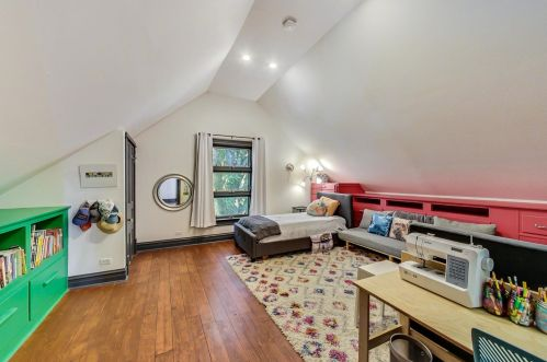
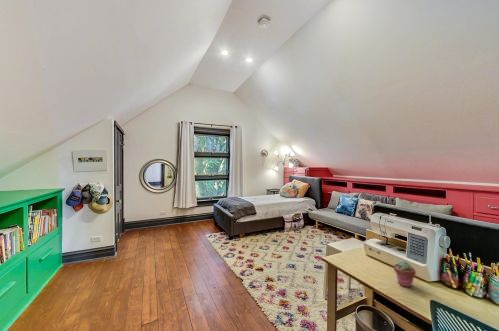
+ potted succulent (404, 272)
